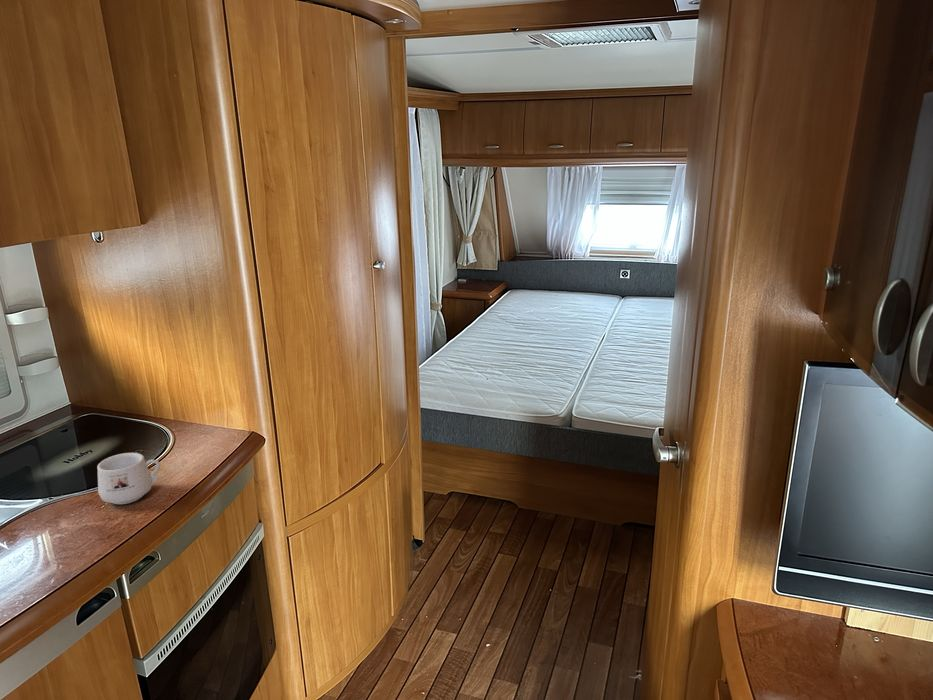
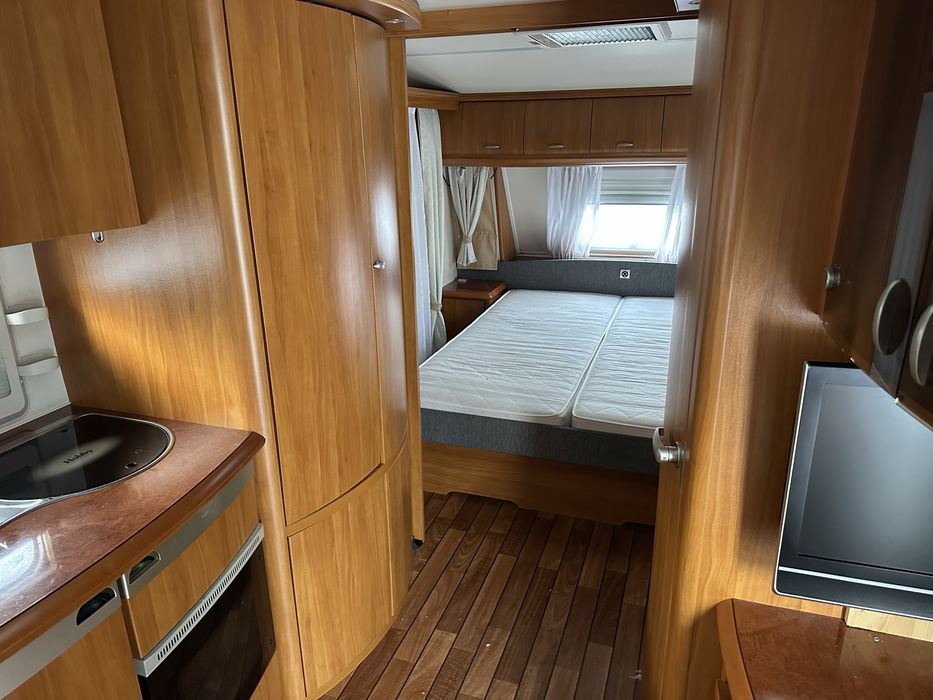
- mug (129, 478)
